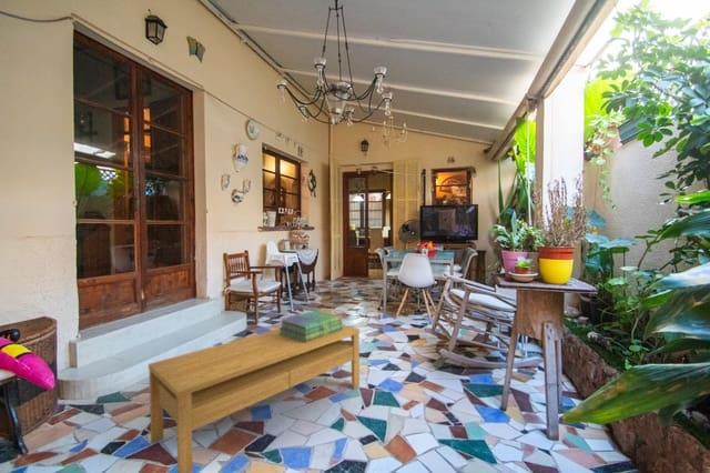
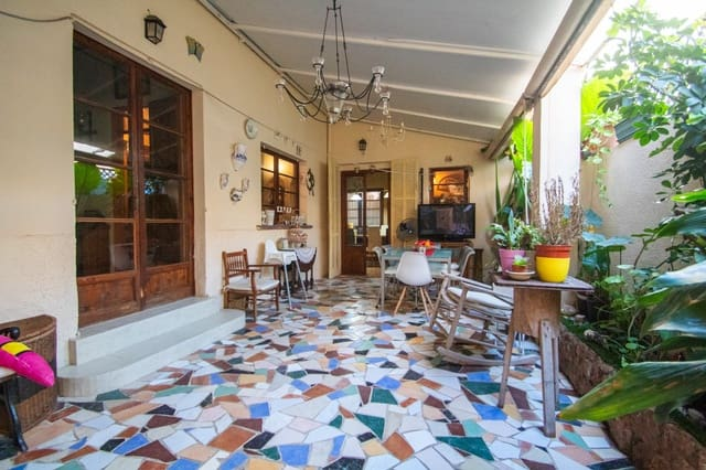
- coffee table (270, 376)
- stack of books (311, 324)
